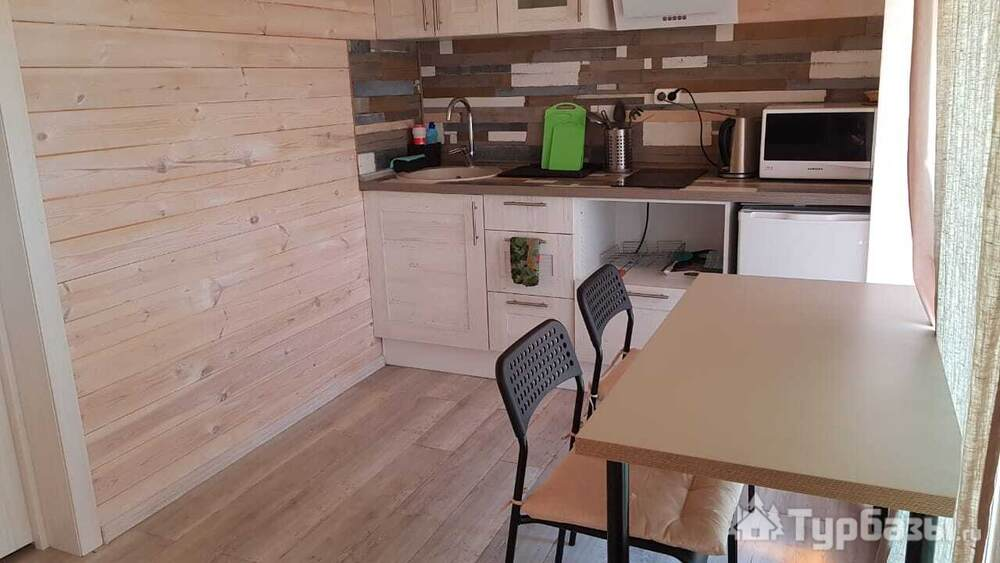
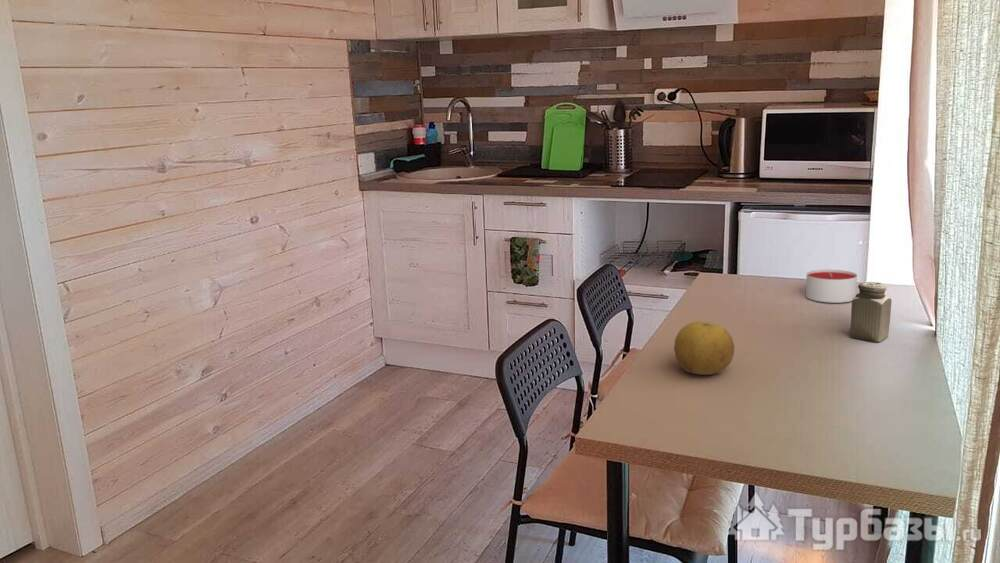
+ salt shaker (871, 310)
+ candle (831, 284)
+ fruit (703, 348)
